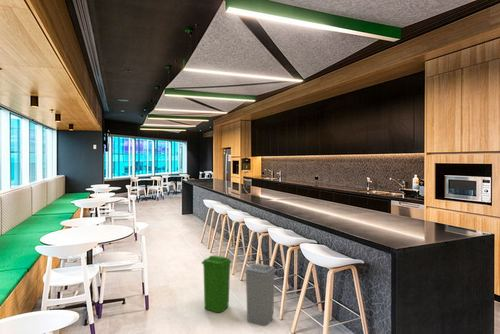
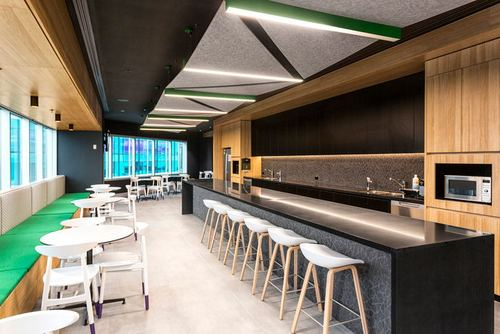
- trash bin (246, 286)
